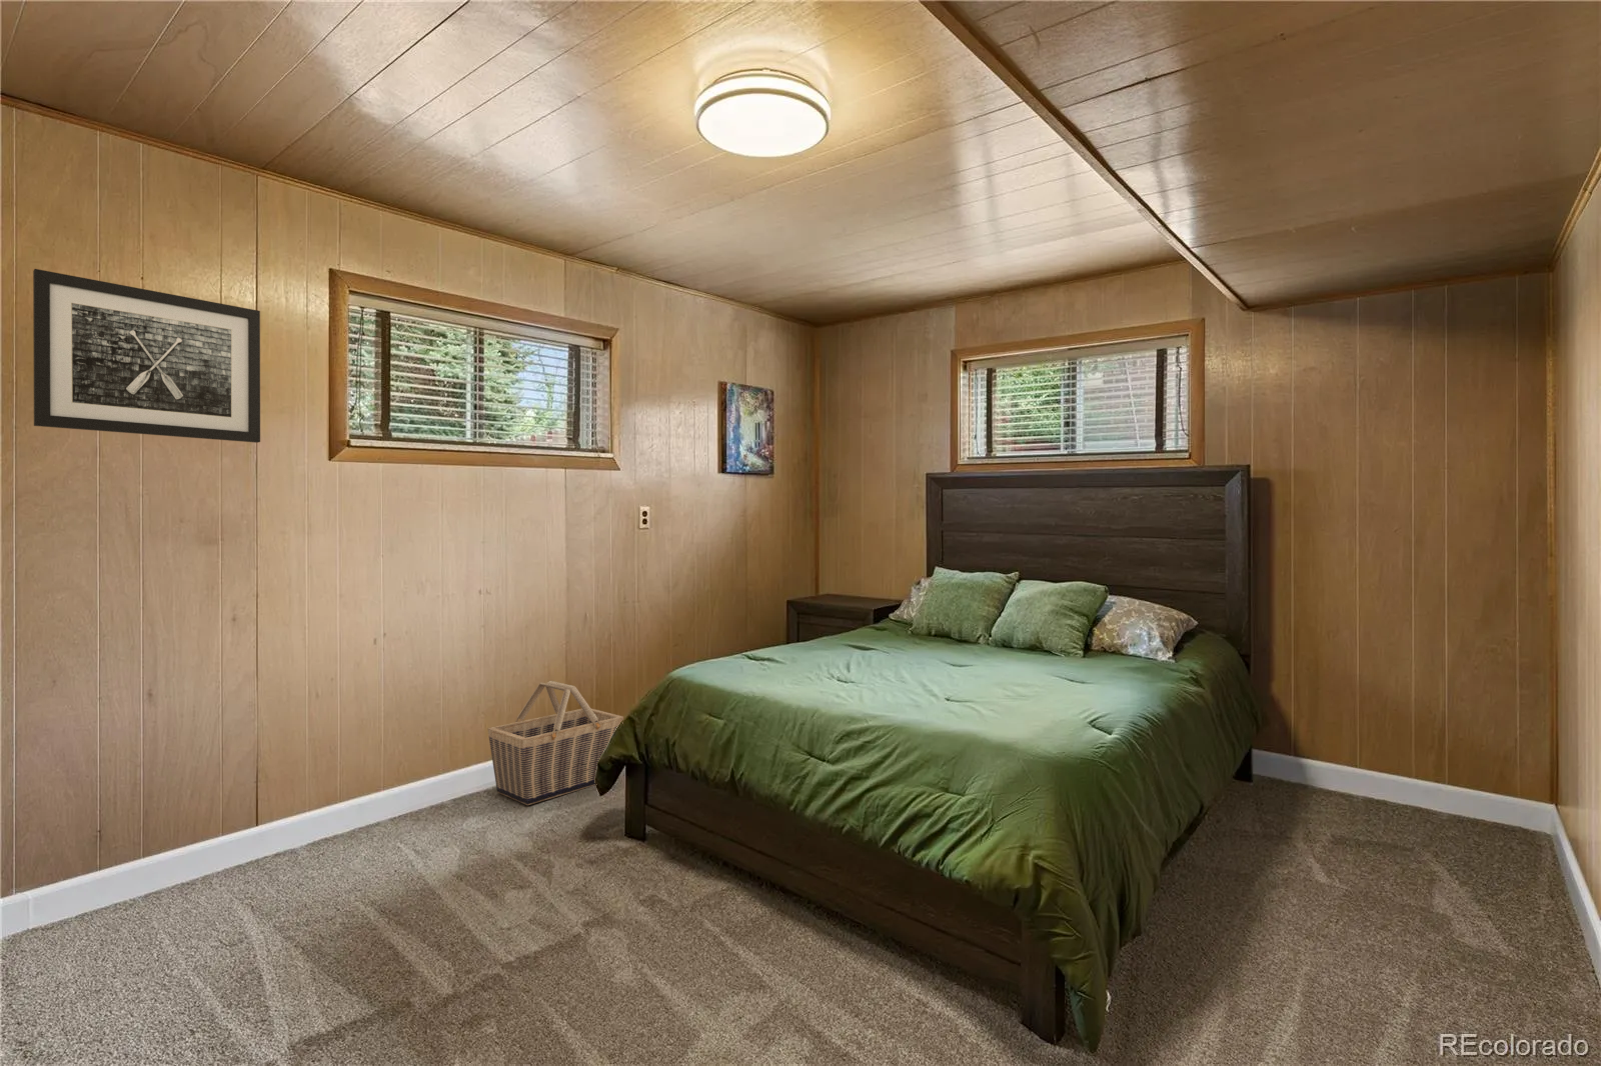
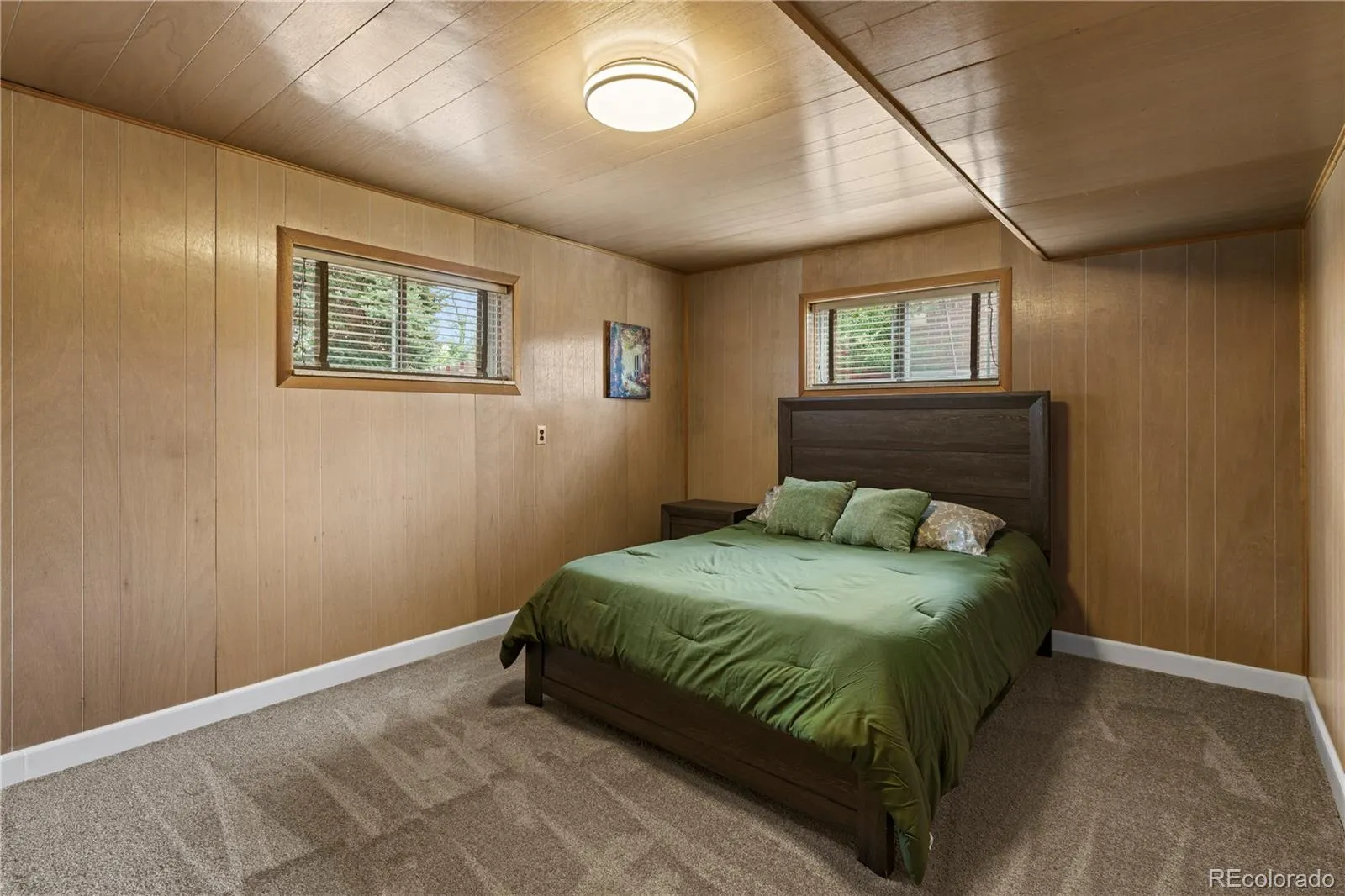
- wall art (156, 363)
- basket (557, 734)
